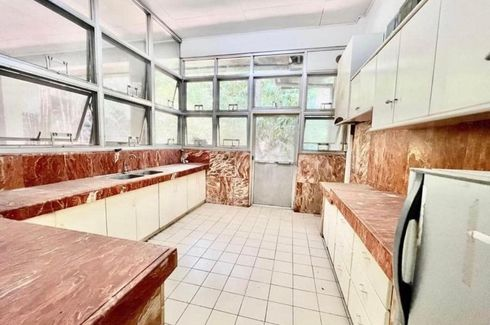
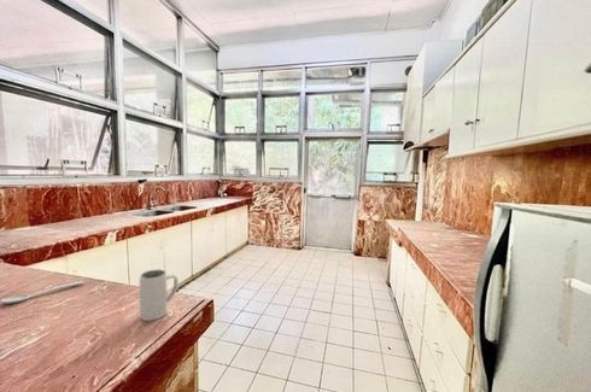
+ mug (159, 292)
+ spoon (45, 291)
